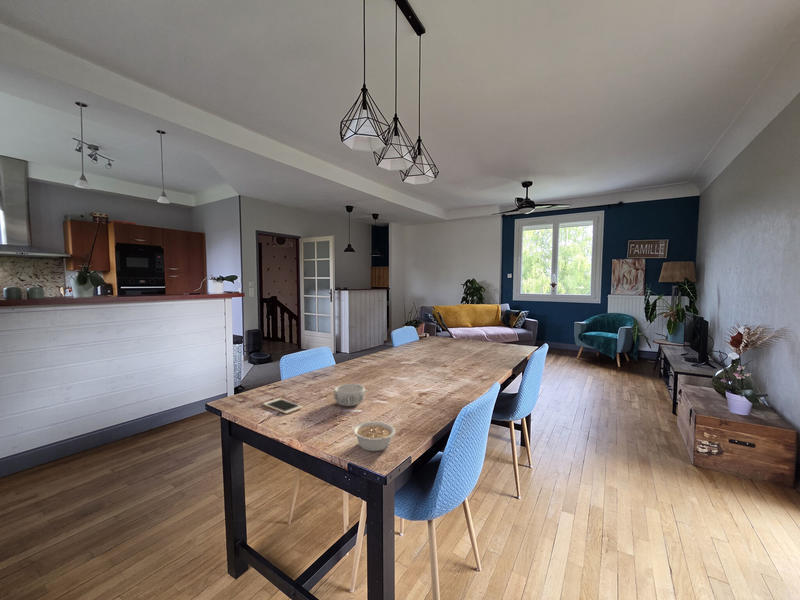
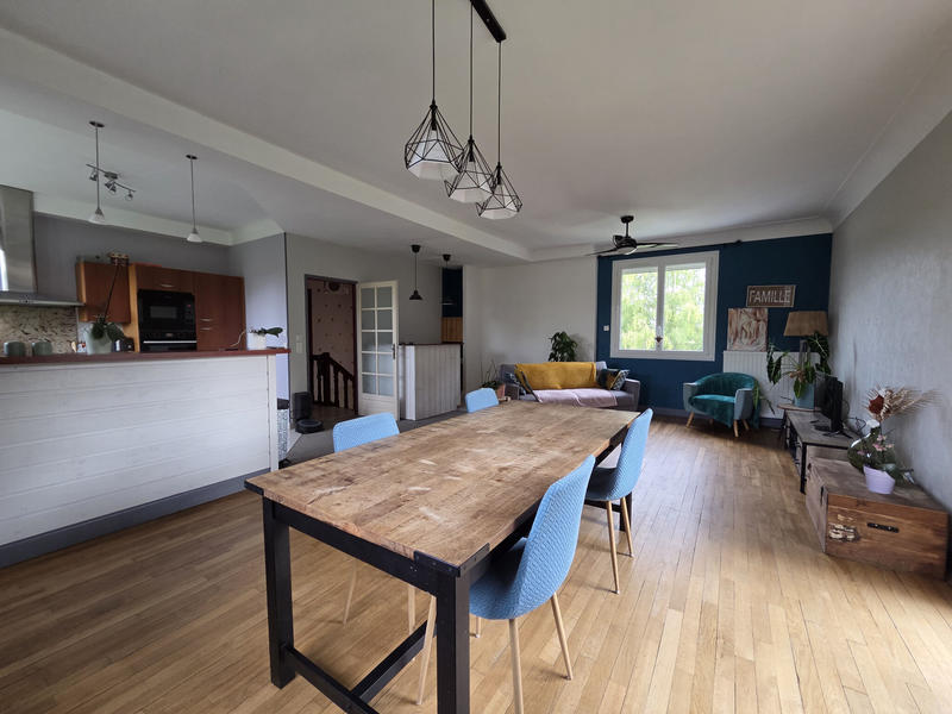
- decorative bowl (349, 396)
- legume (375, 436)
- cell phone (282, 405)
